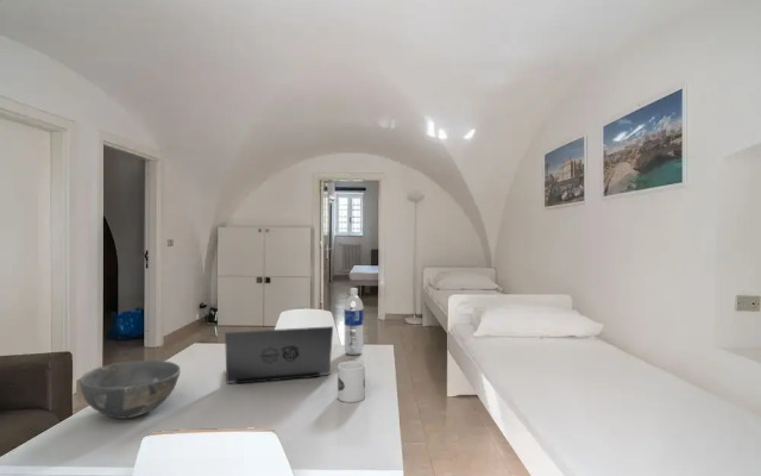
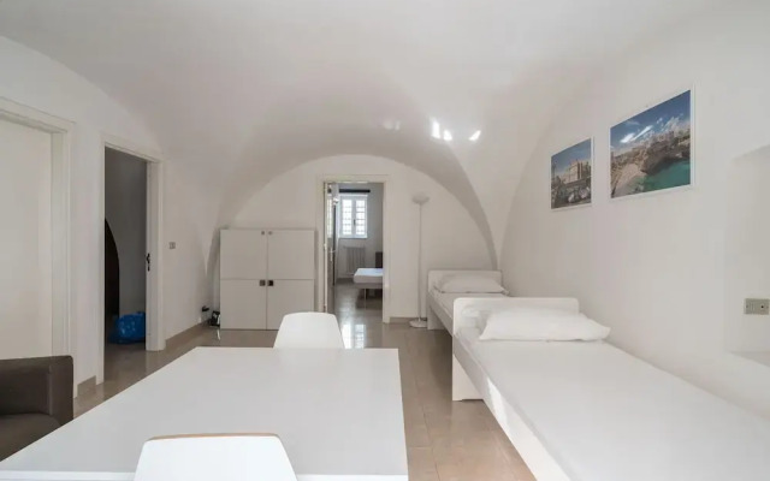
- laptop (278, 347)
- bowl (132, 390)
- mug (350, 378)
- water bottle (353, 320)
